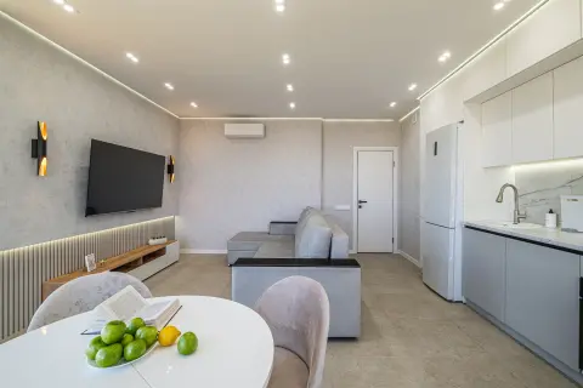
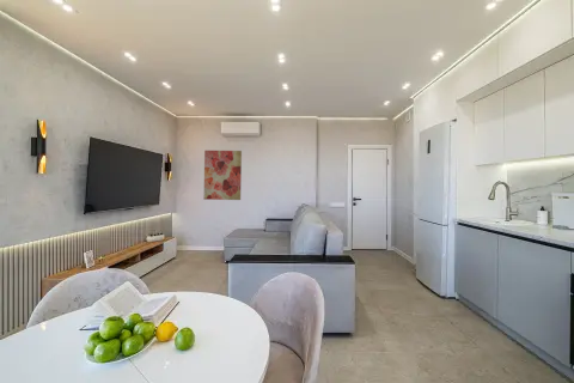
+ wall art (222, 175)
